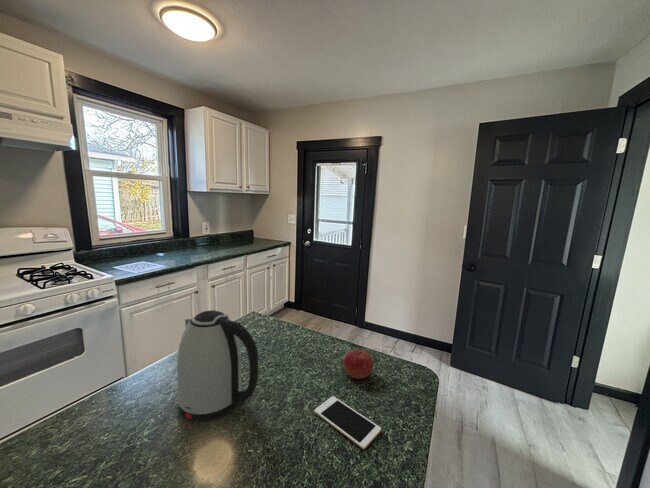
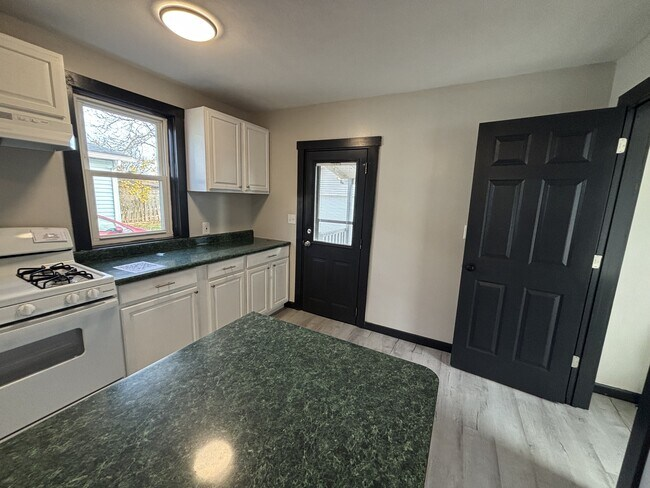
- fruit (358, 362)
- kettle (219, 359)
- cell phone (346, 419)
